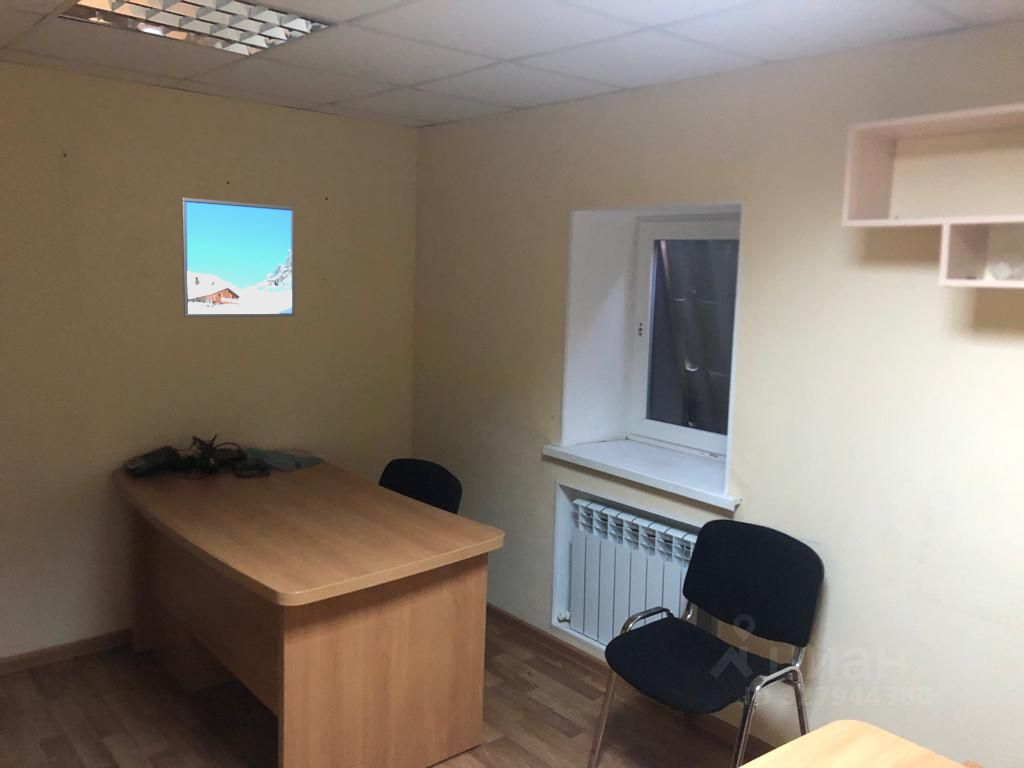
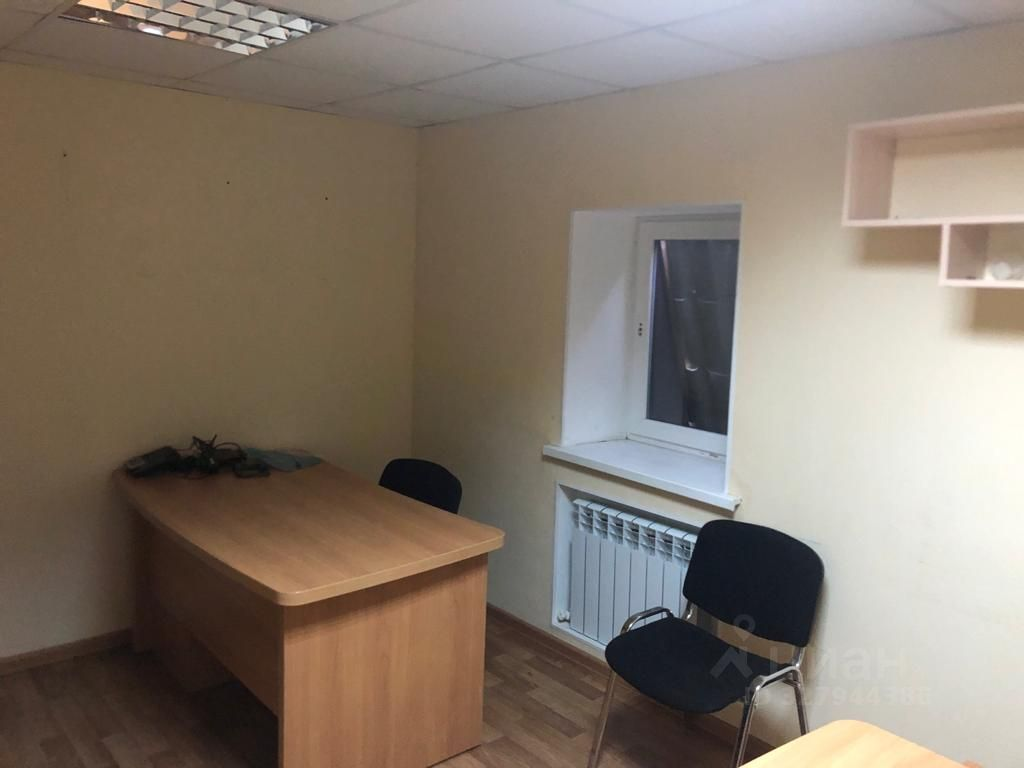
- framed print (241, 260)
